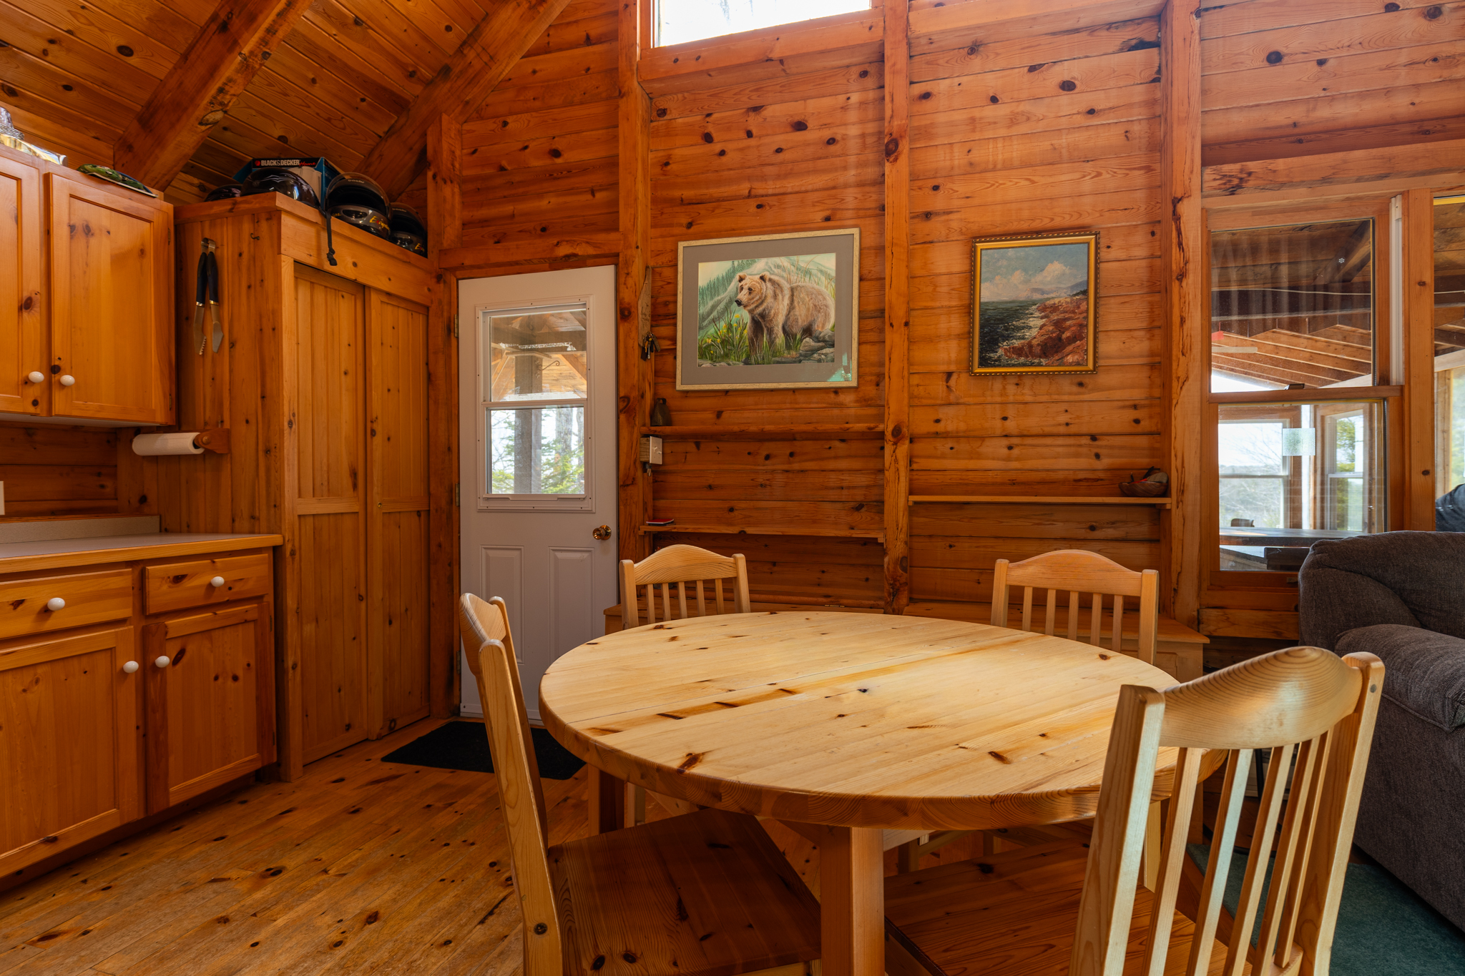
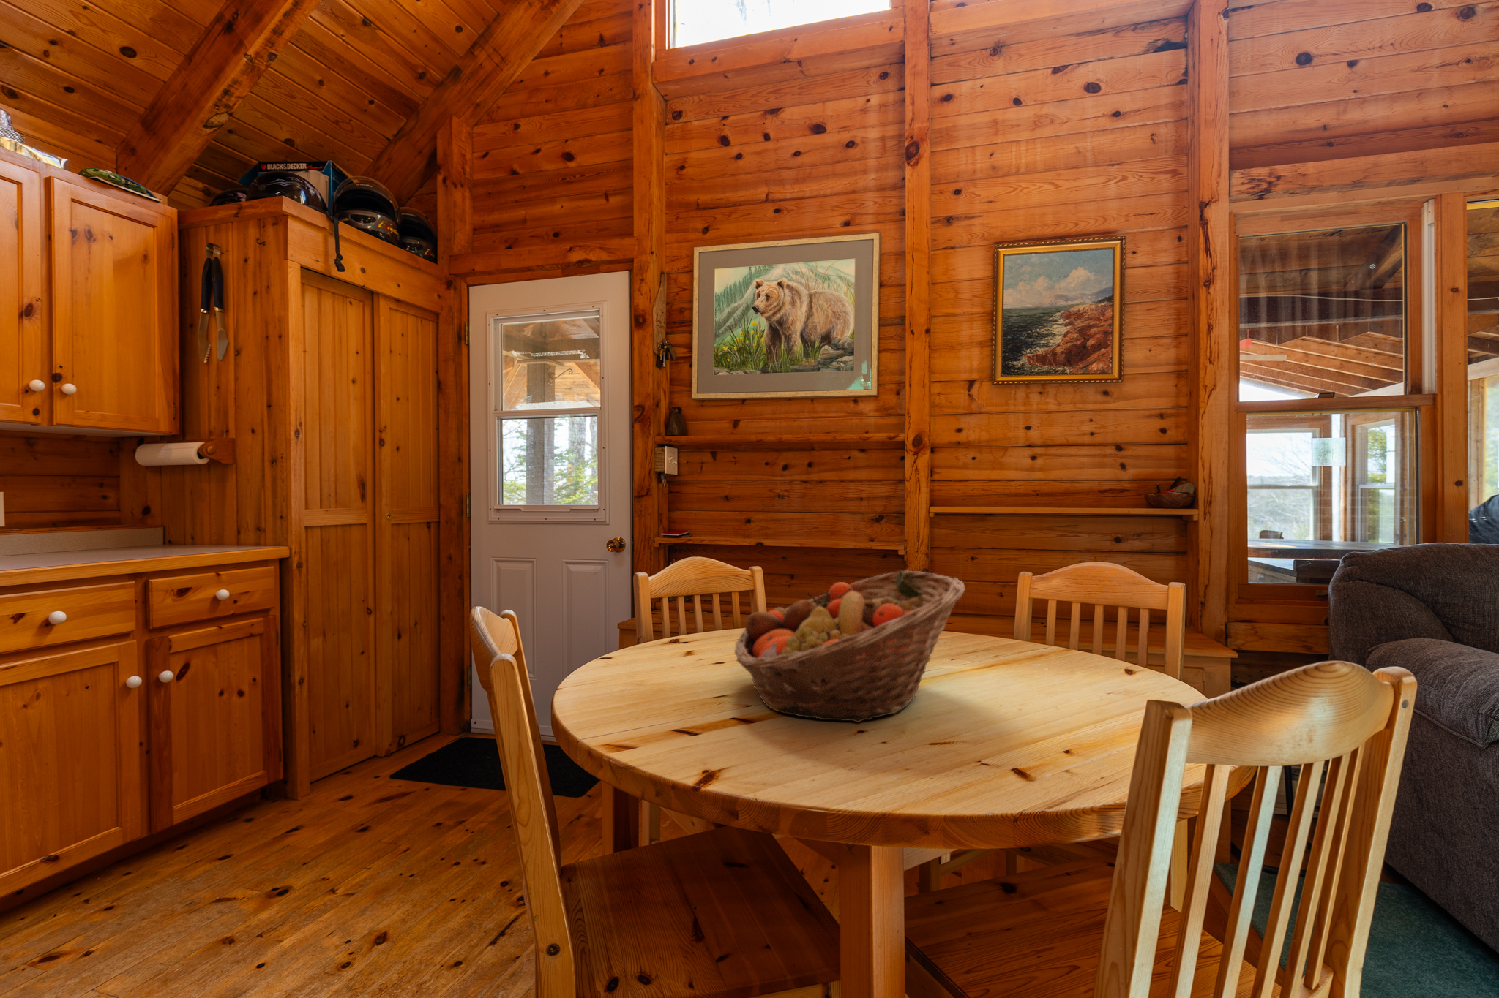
+ fruit basket (846, 635)
